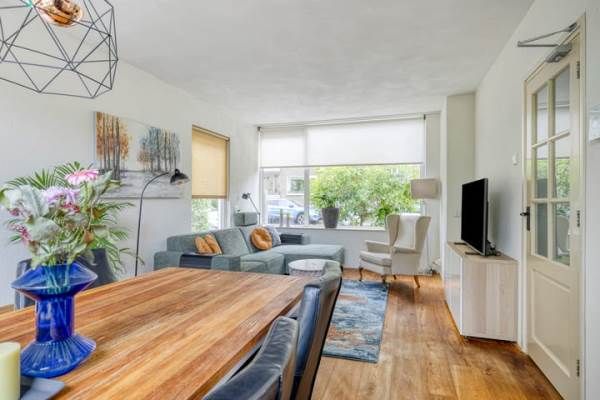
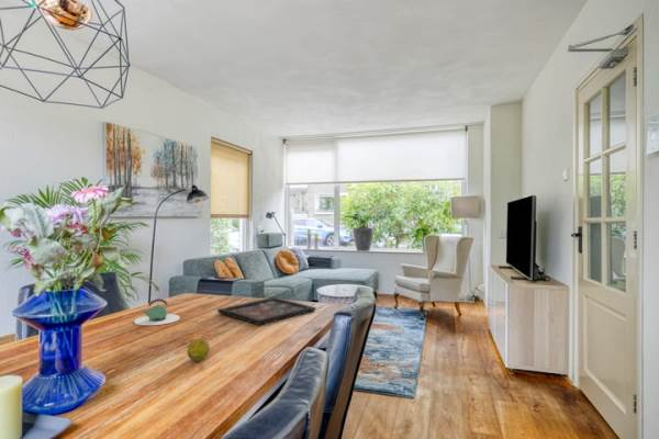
+ teapot (157, 308)
+ fruit (198, 349)
+ decorative tray (267, 309)
